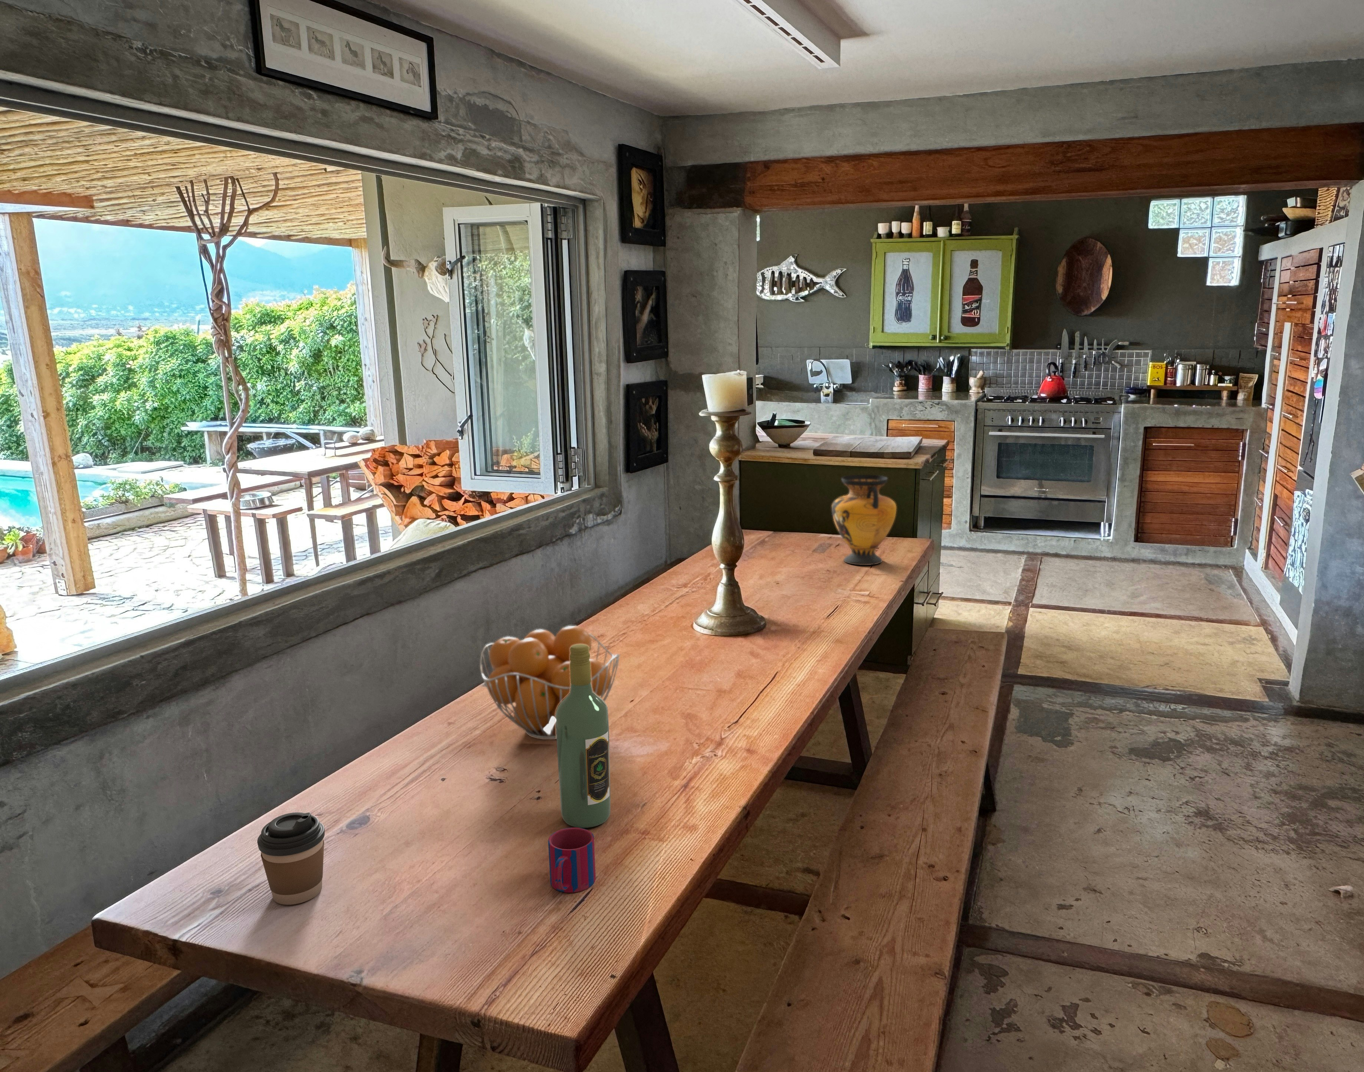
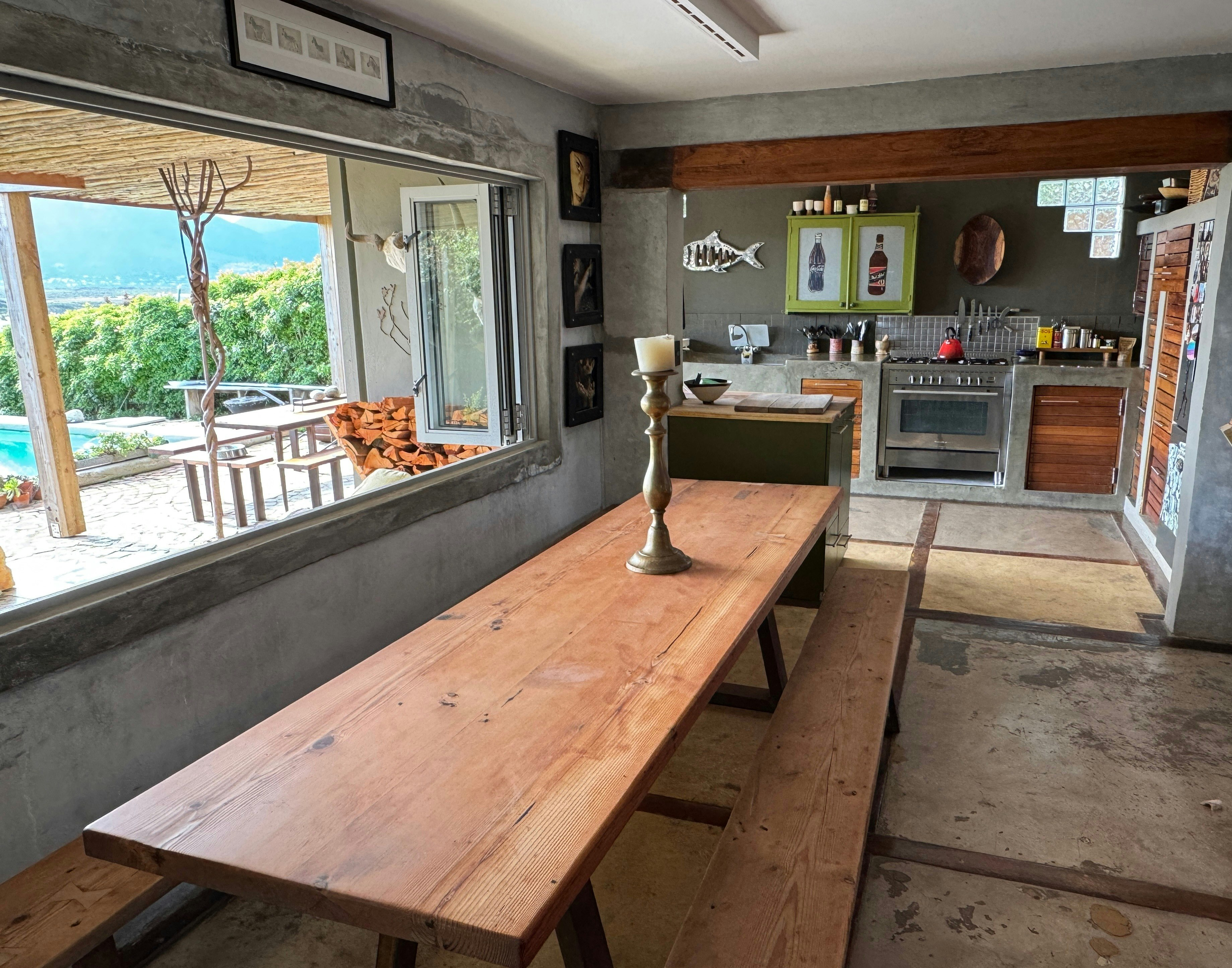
- fruit basket (551, 680)
- coffee cup (293, 854)
- mug (567, 865)
- vase (864, 519)
- wine bottle (582, 733)
